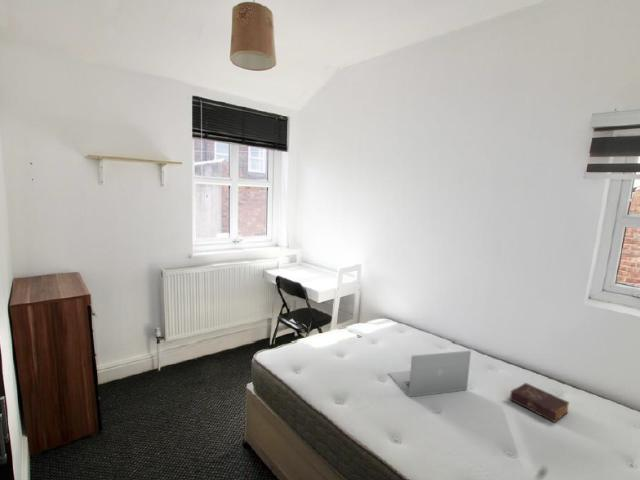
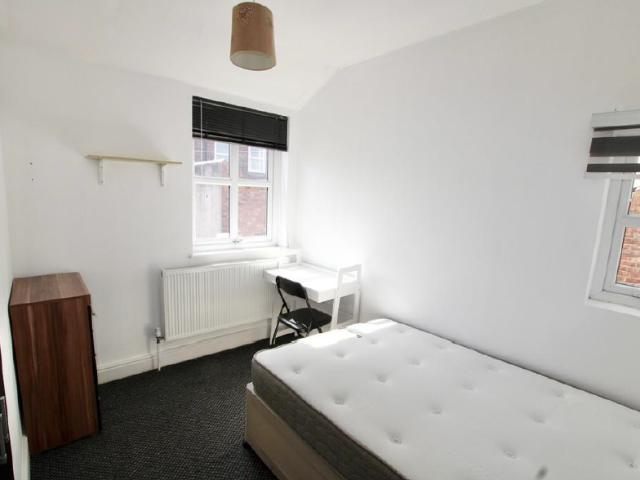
- laptop (427, 362)
- book (538, 401)
